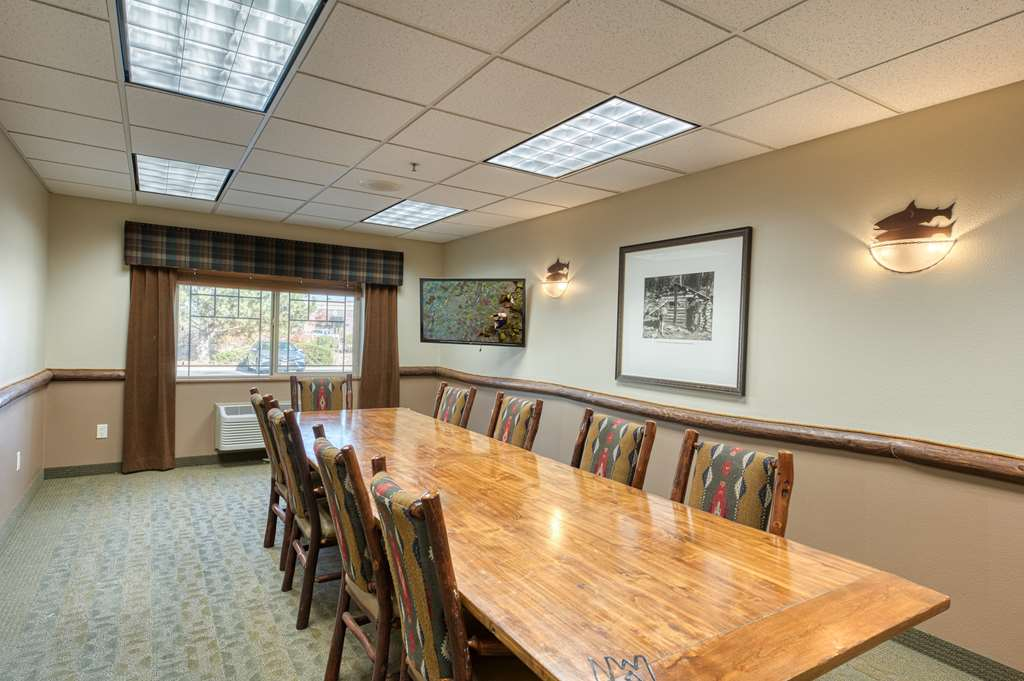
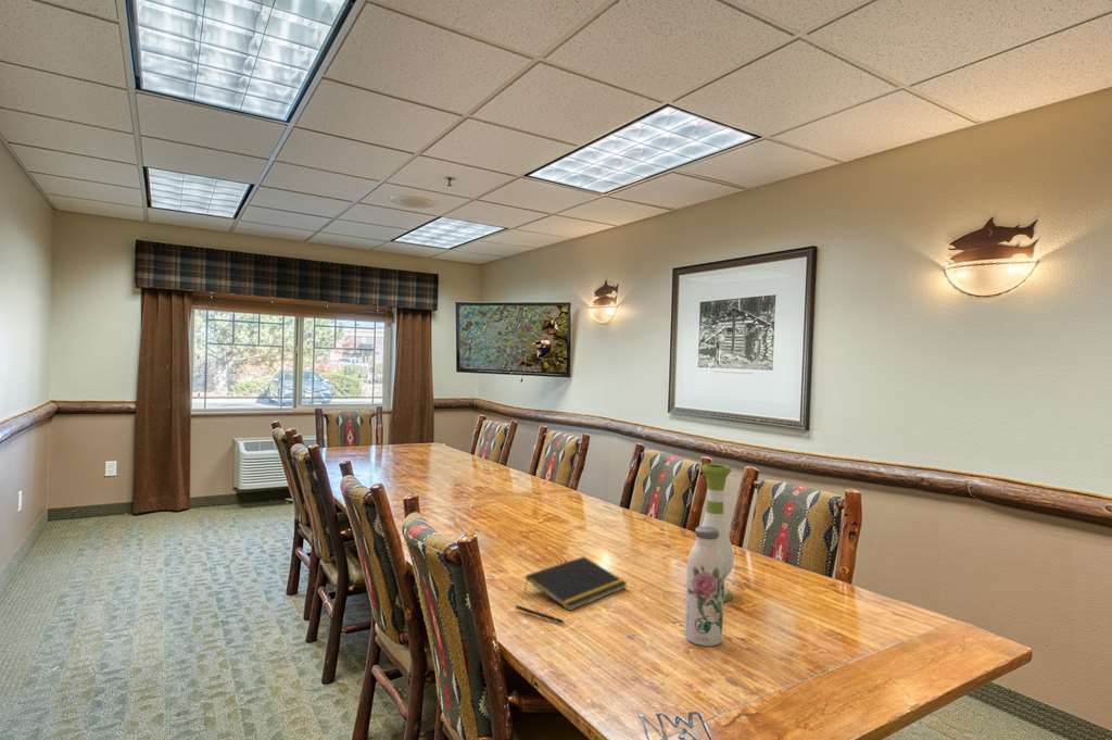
+ vase (716, 528)
+ pen (540, 614)
+ notepad (577, 580)
+ water bottle (705, 582)
